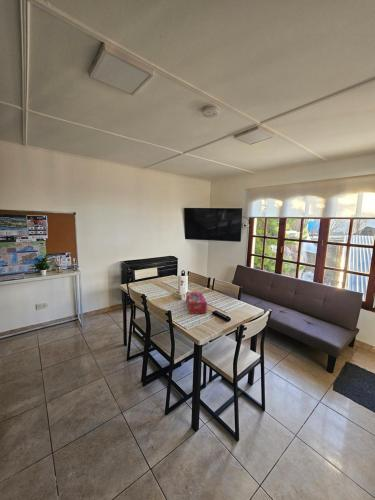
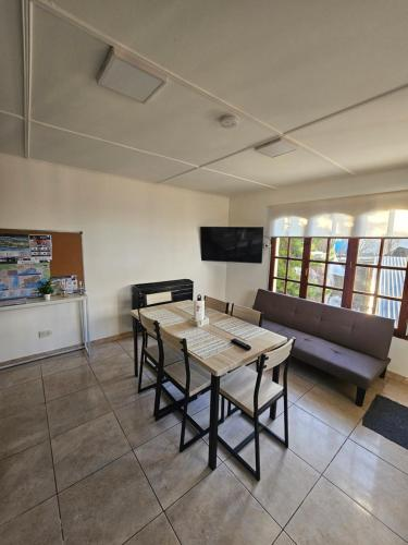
- tissue box (195, 302)
